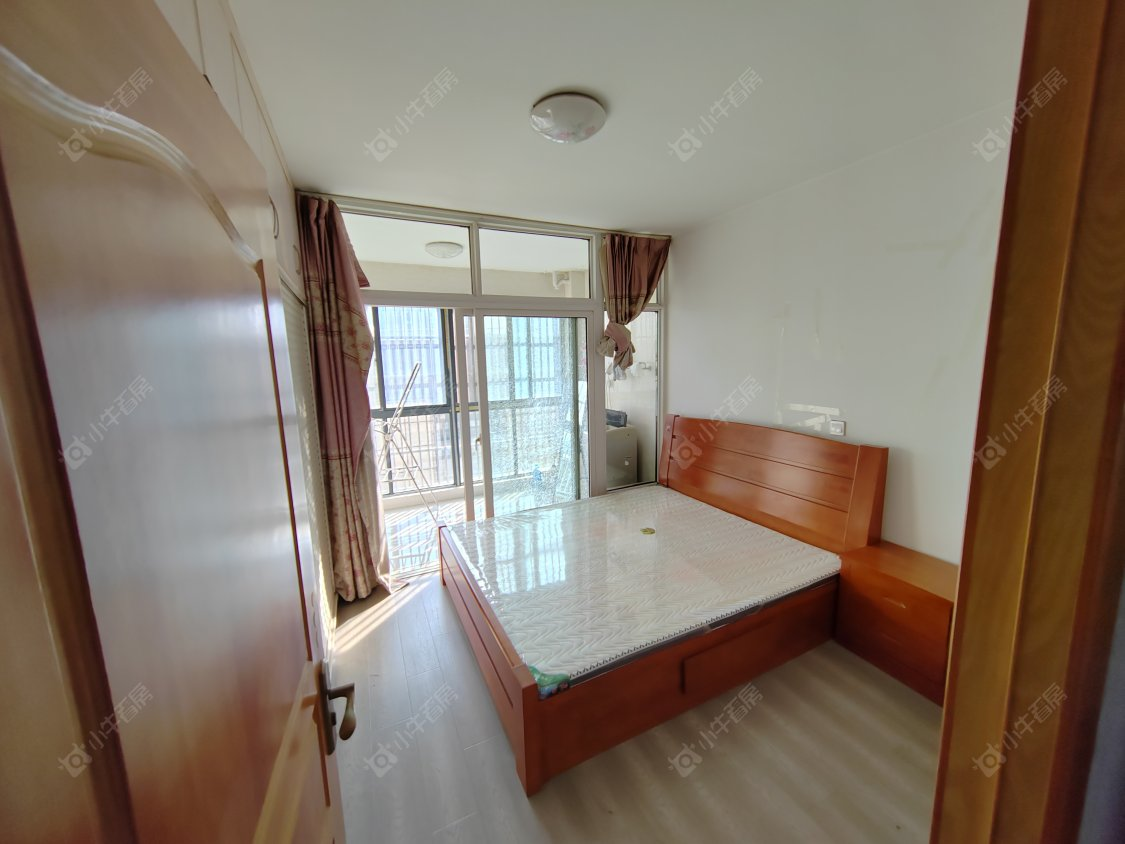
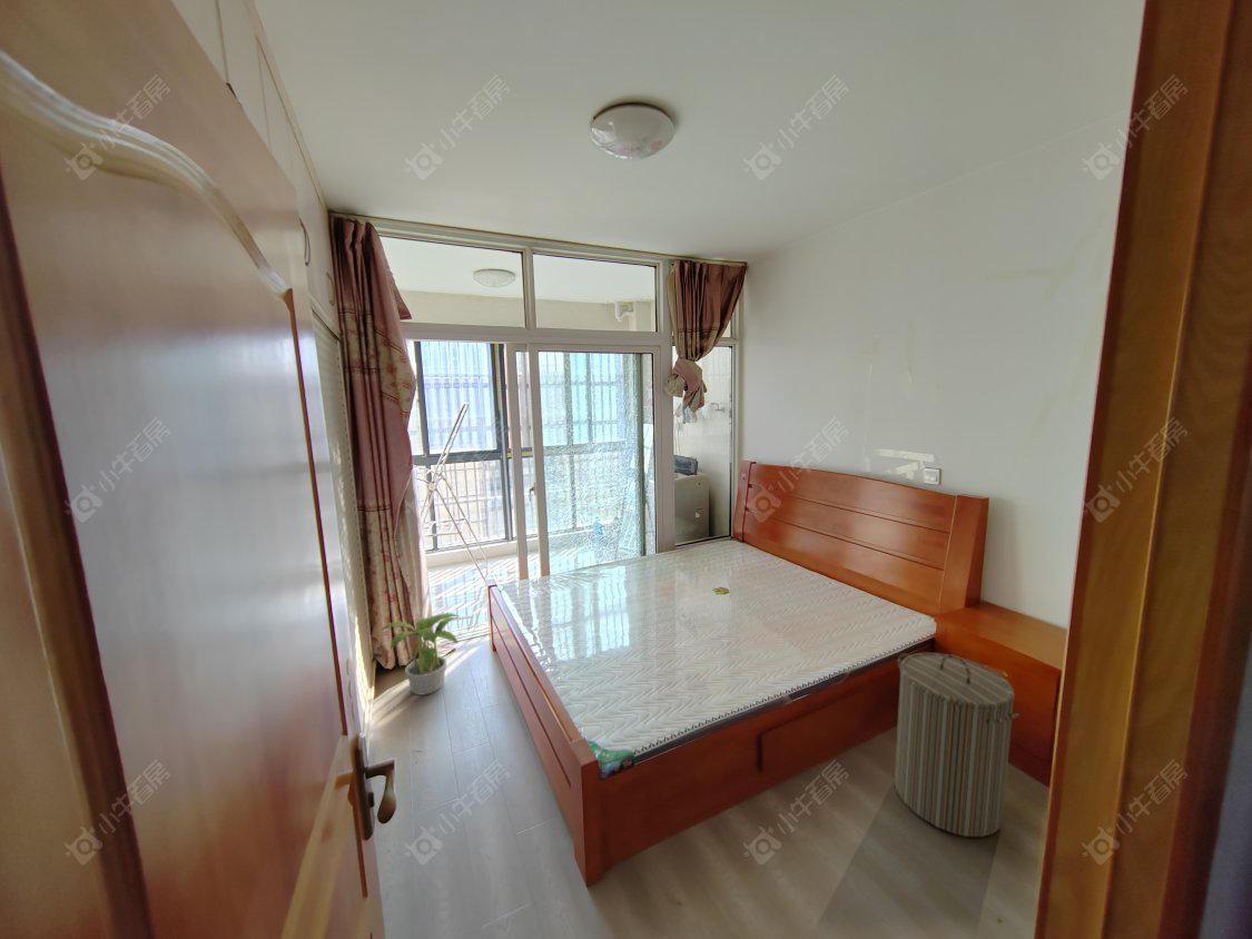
+ laundry hamper (950, 728)
+ potted plant (425, 652)
